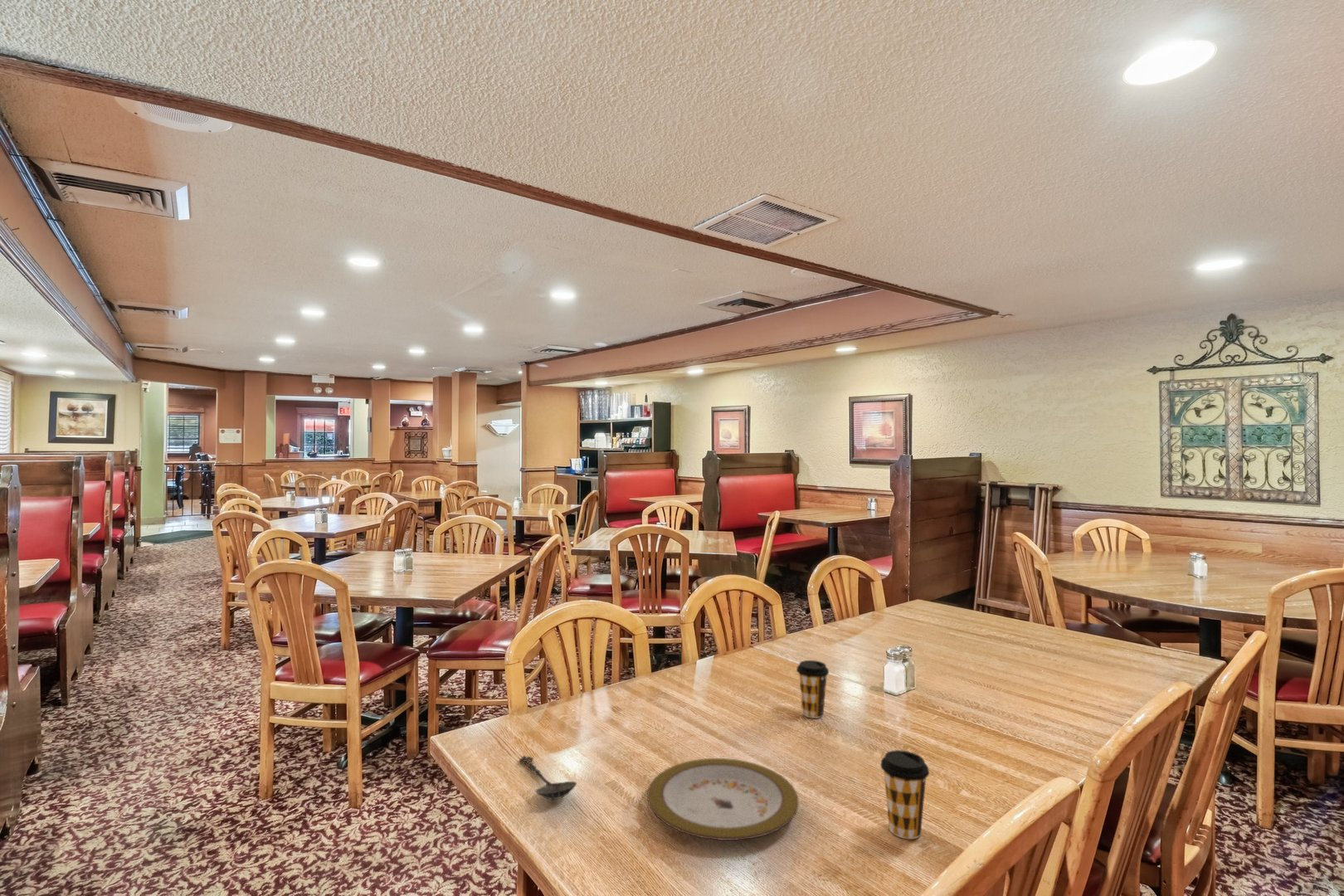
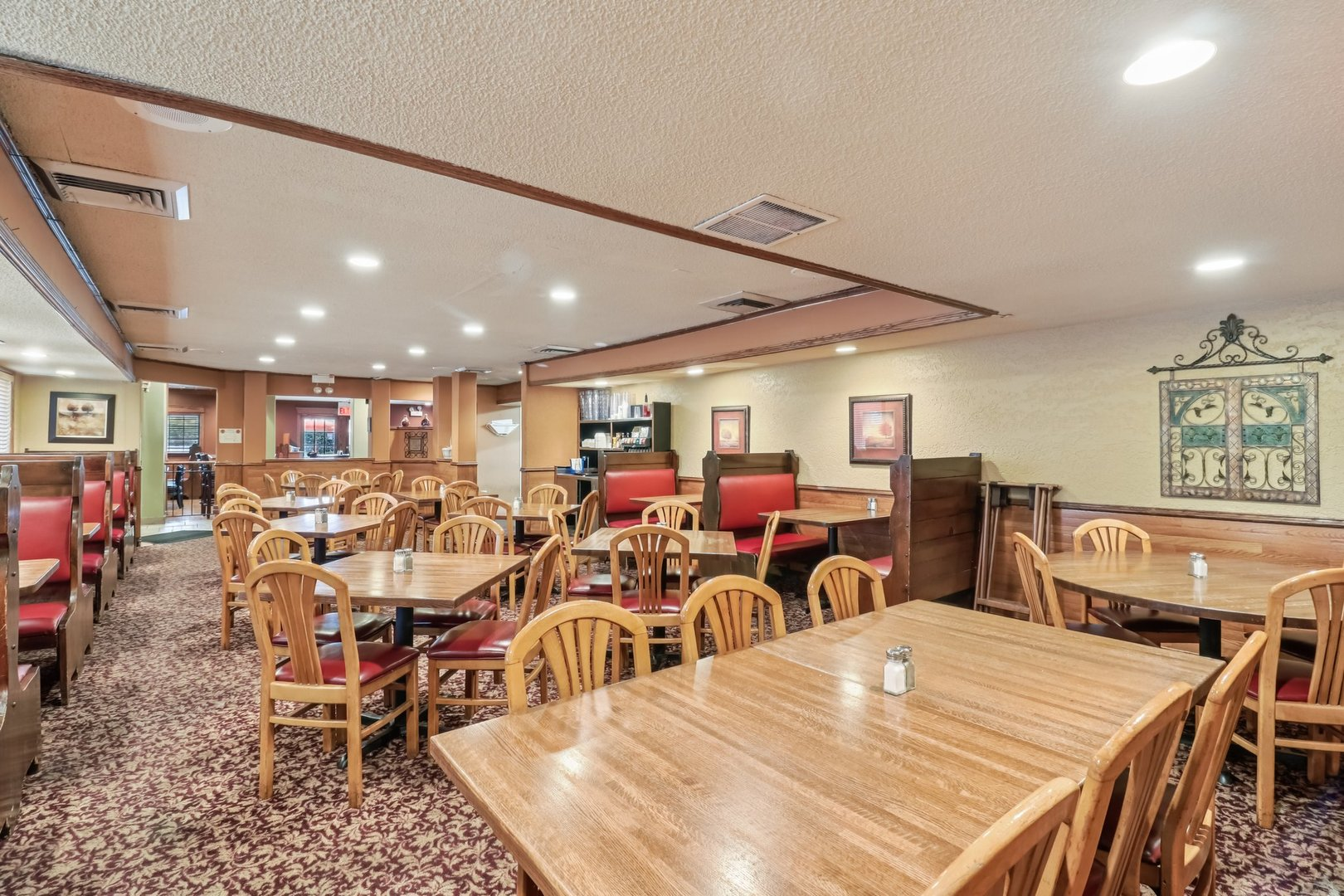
- coffee cup (812, 689)
- spoon (542, 774)
- plate (722, 799)
- coffee cup (904, 794)
